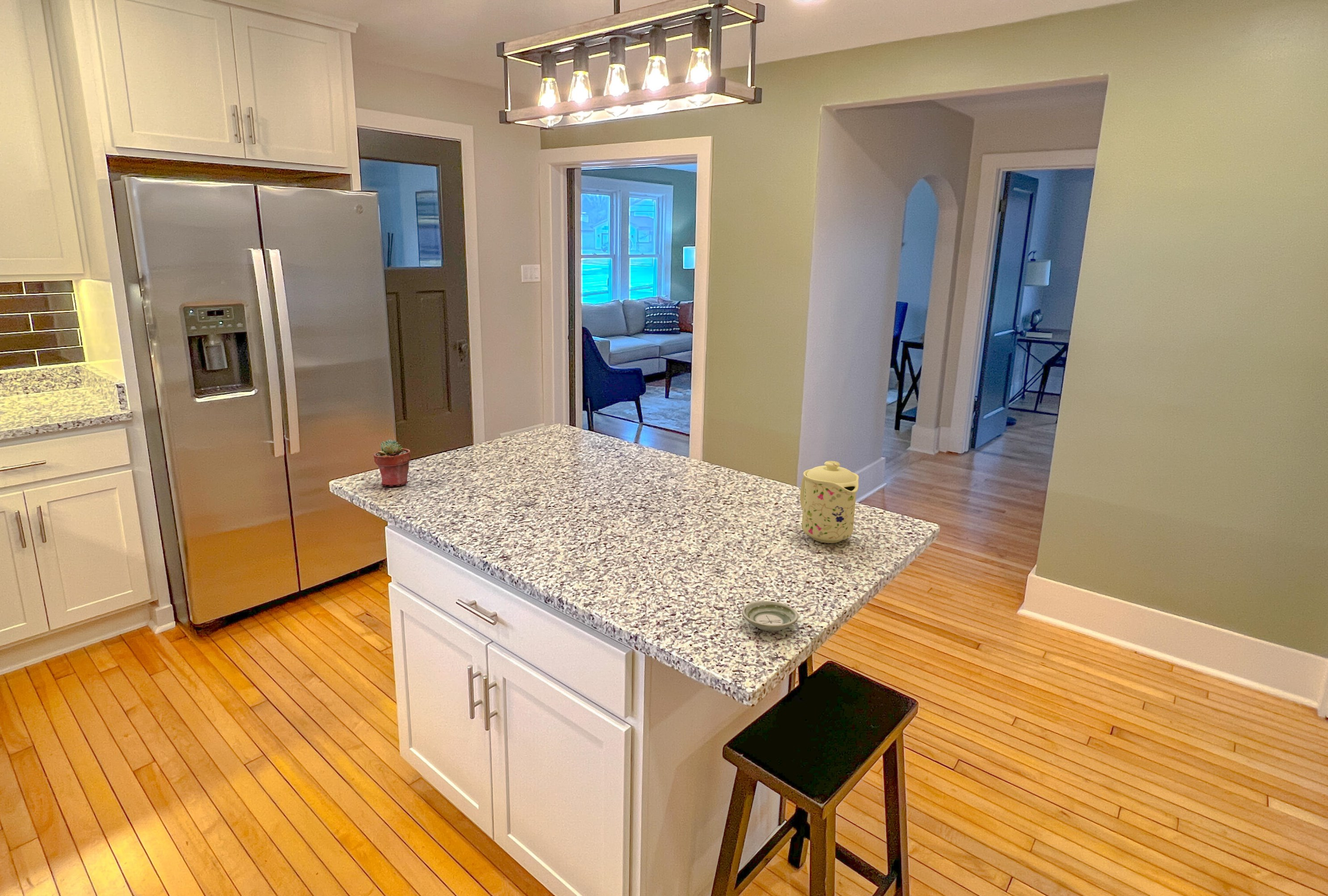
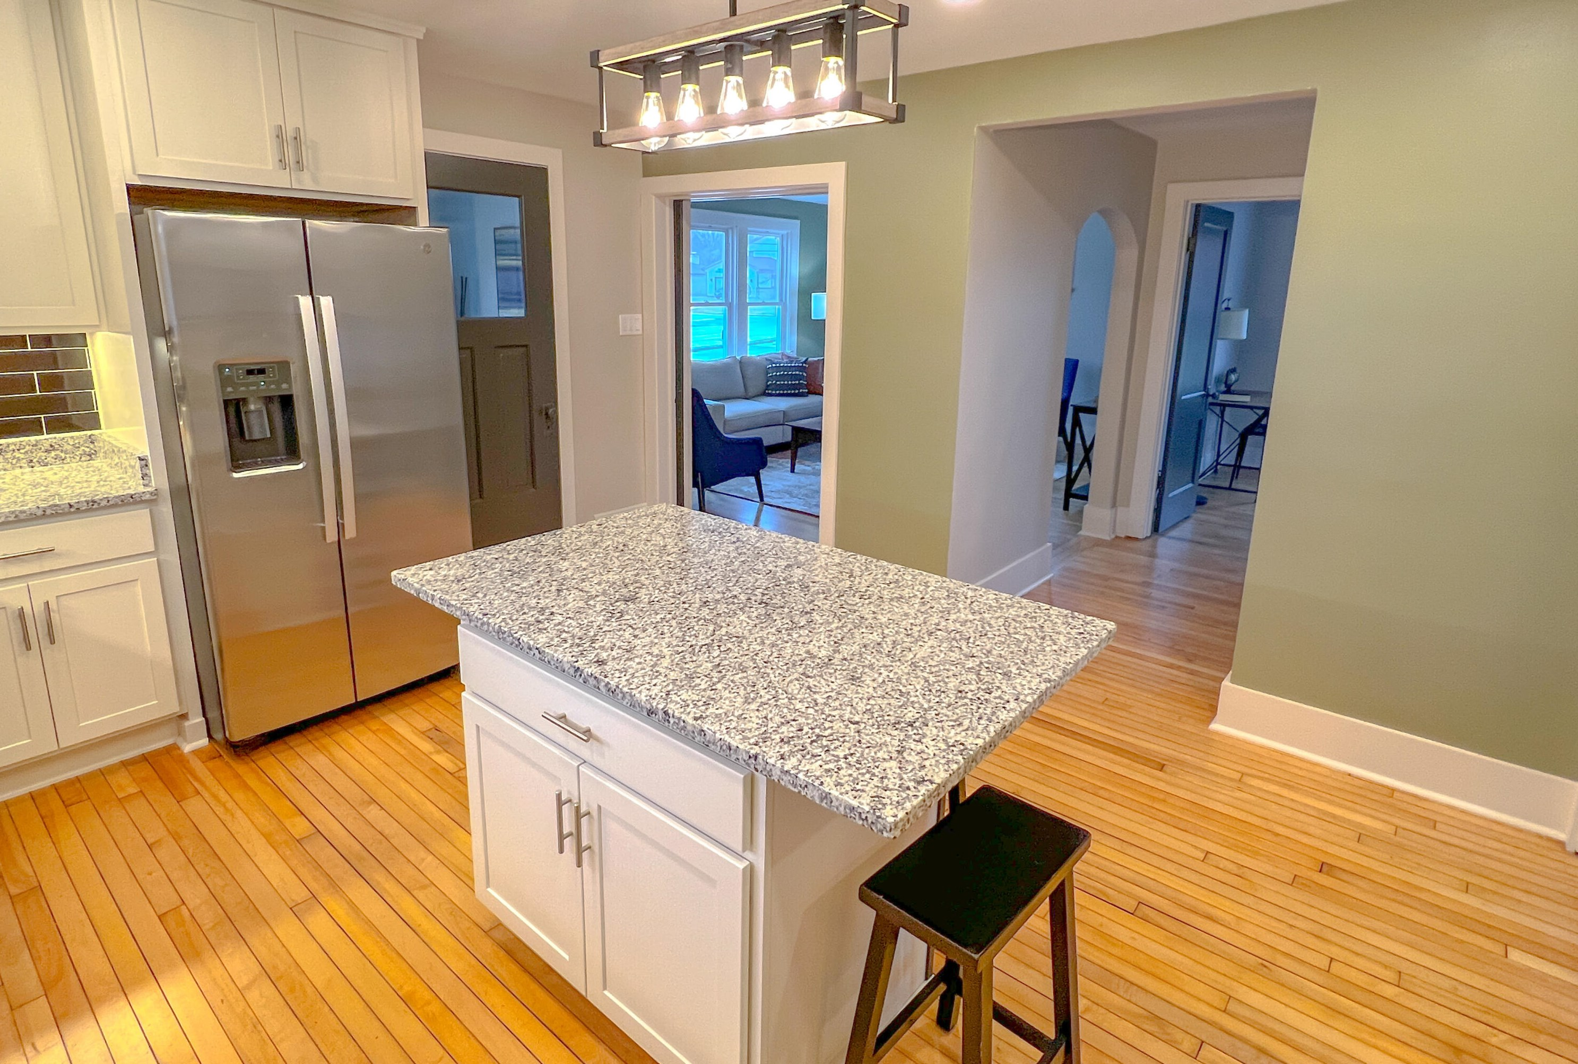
- mug (827, 499)
- saucer (769, 618)
- potted succulent (393, 461)
